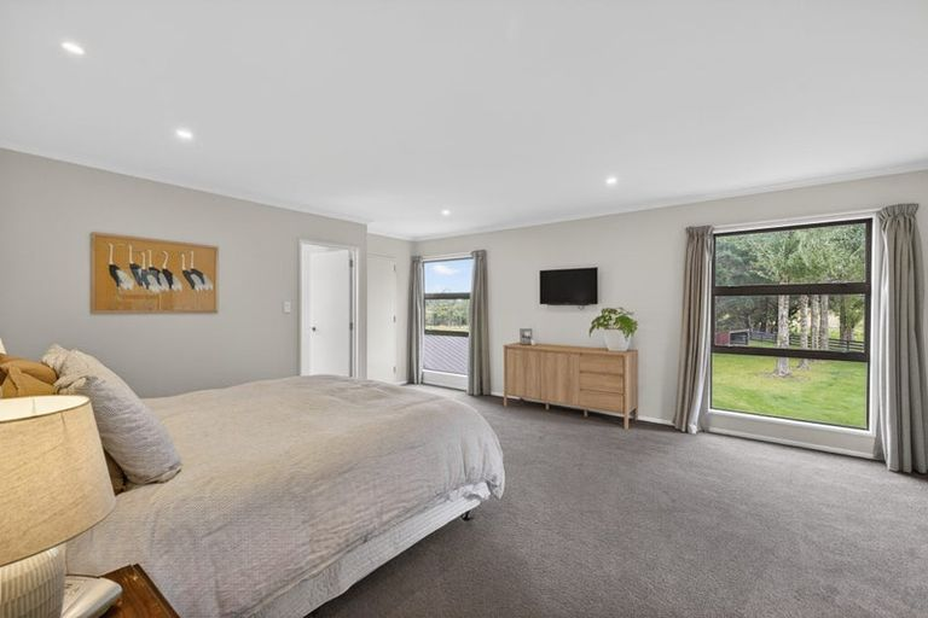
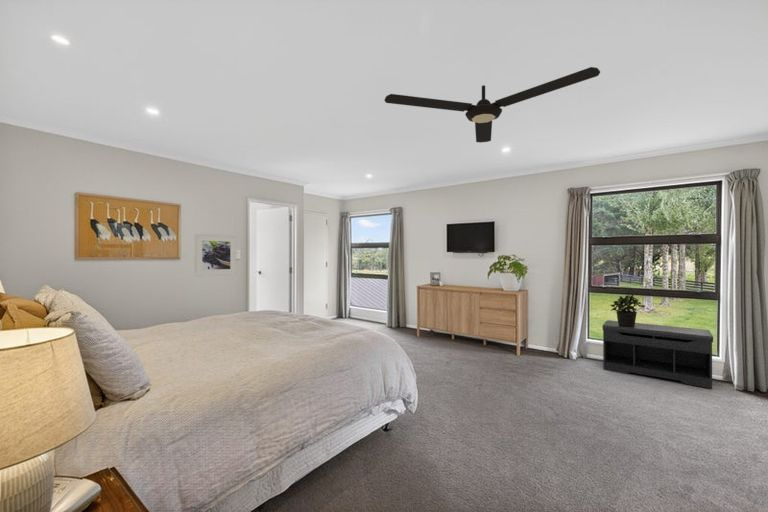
+ ceiling fan (483, 111)
+ bench (654, 350)
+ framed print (216, 255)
+ potted plant (628, 309)
